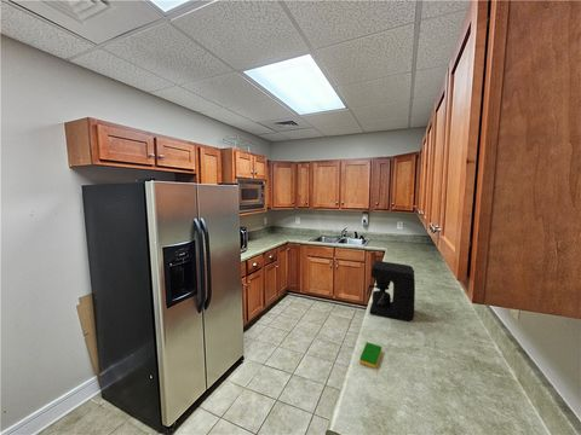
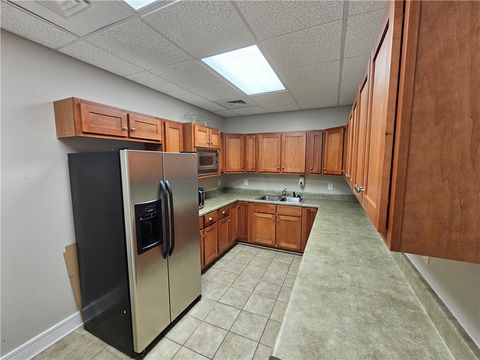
- coffee maker (389, 288)
- dish sponge (370, 354)
